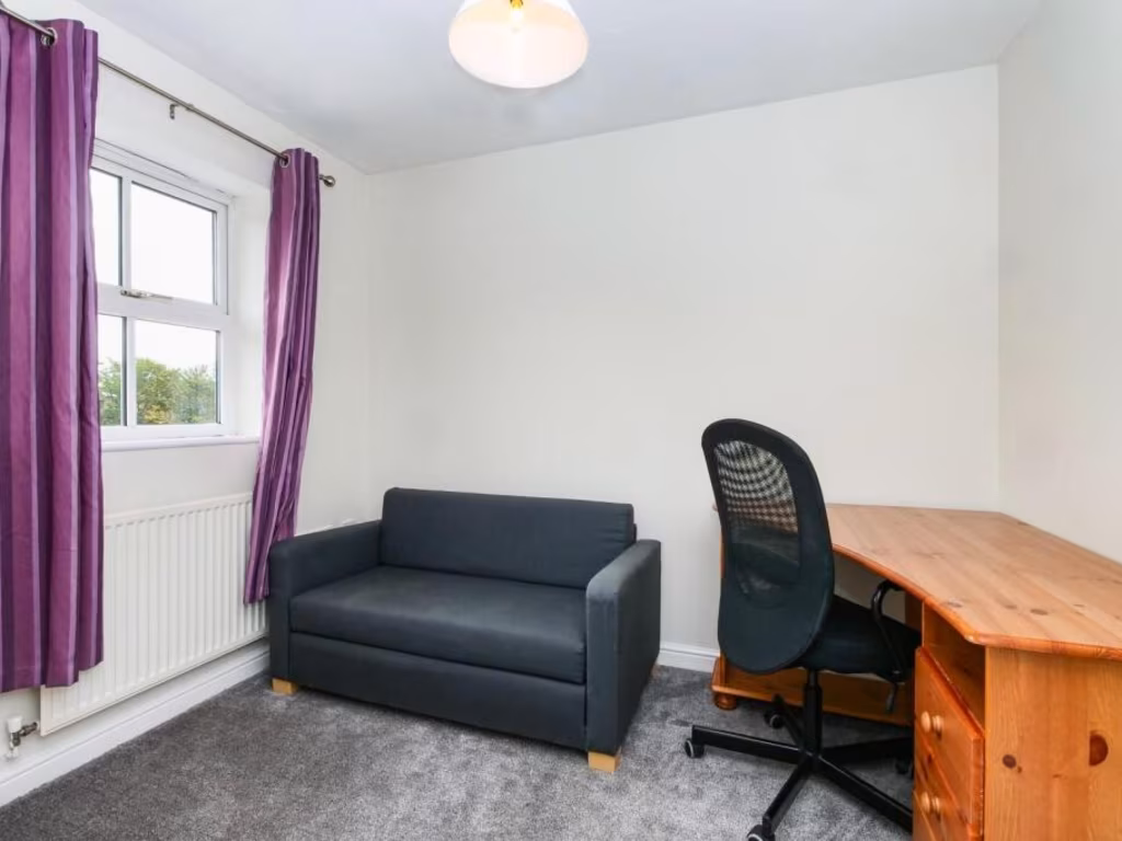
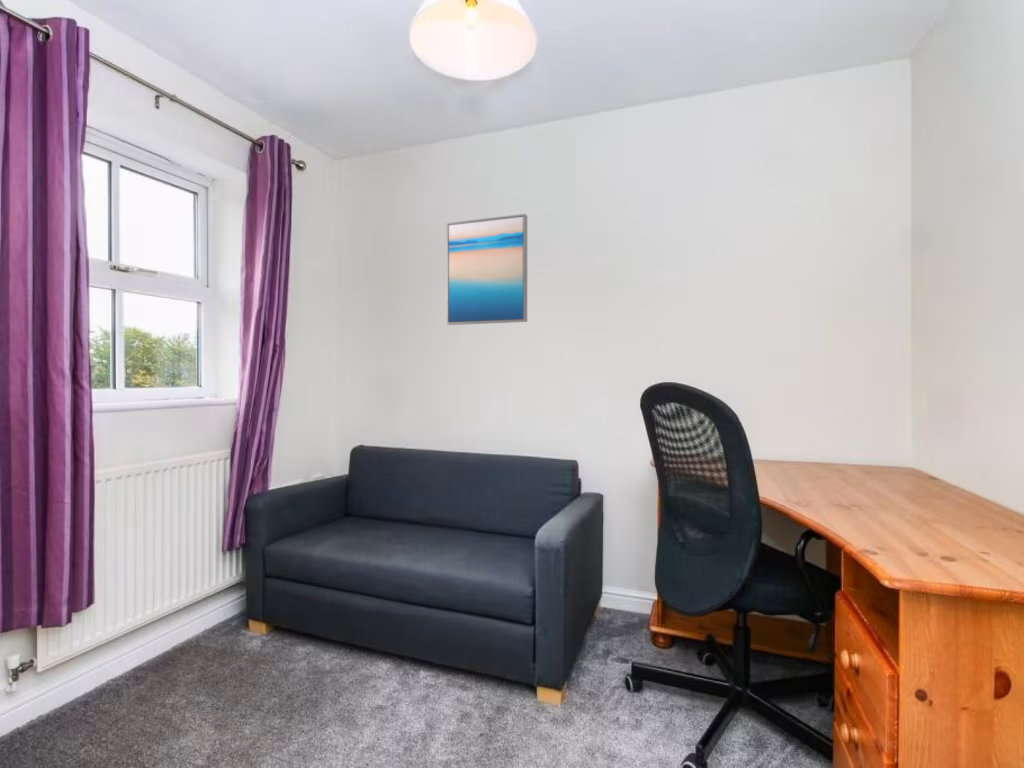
+ wall art (486, 271)
